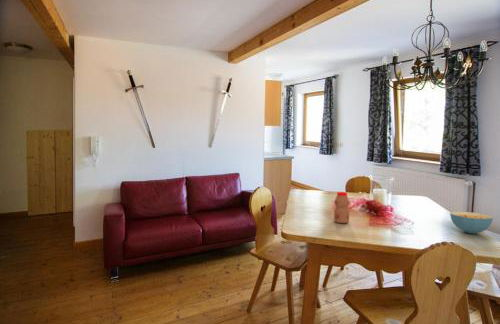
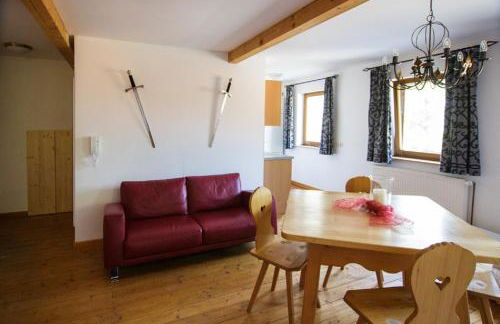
- cereal bowl (470, 223)
- bottle (341, 207)
